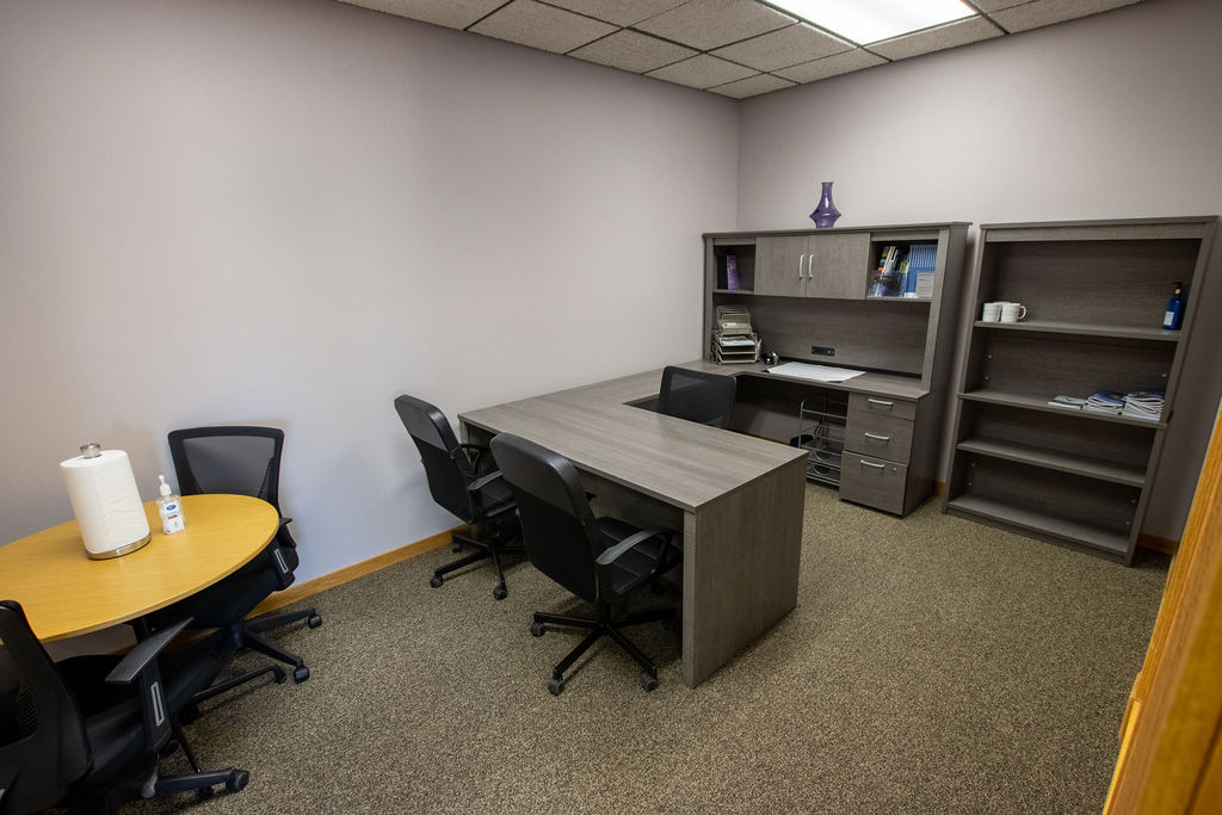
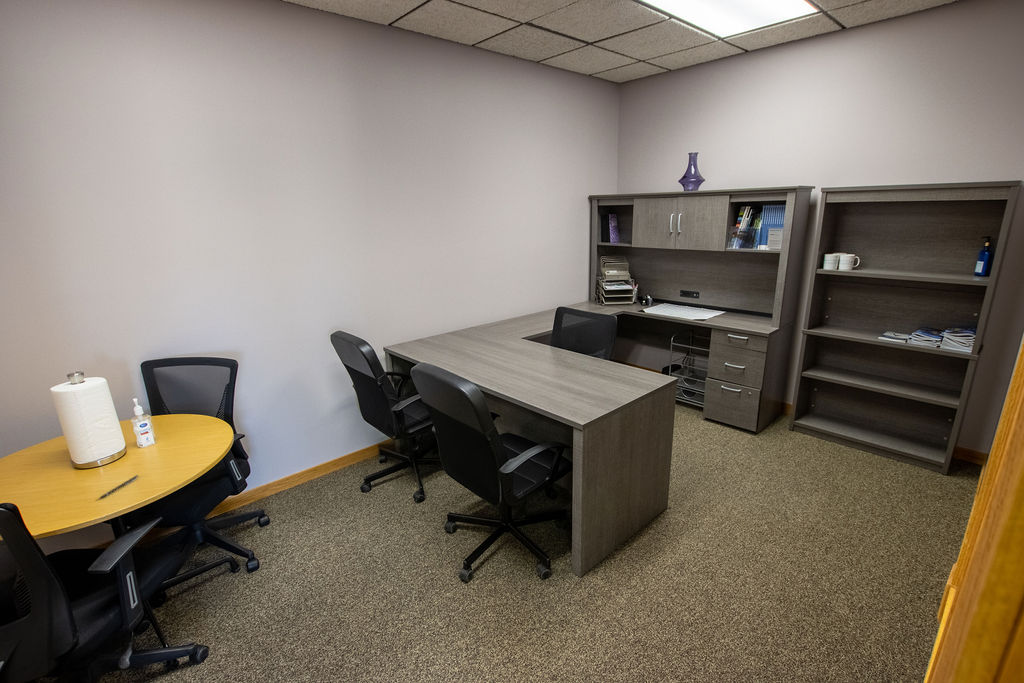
+ pen (119, 486)
